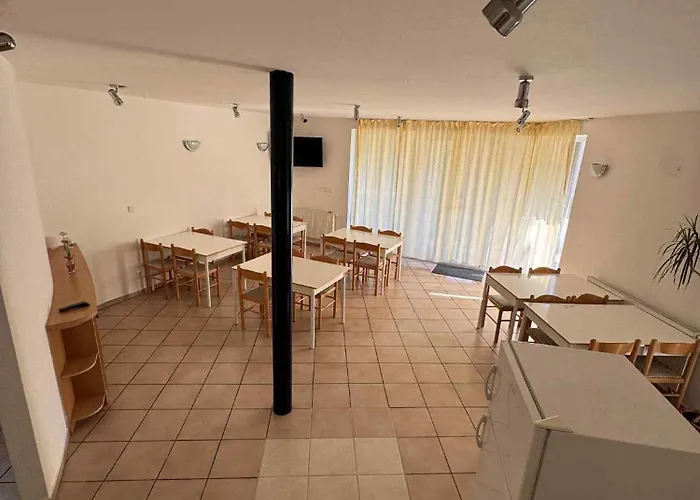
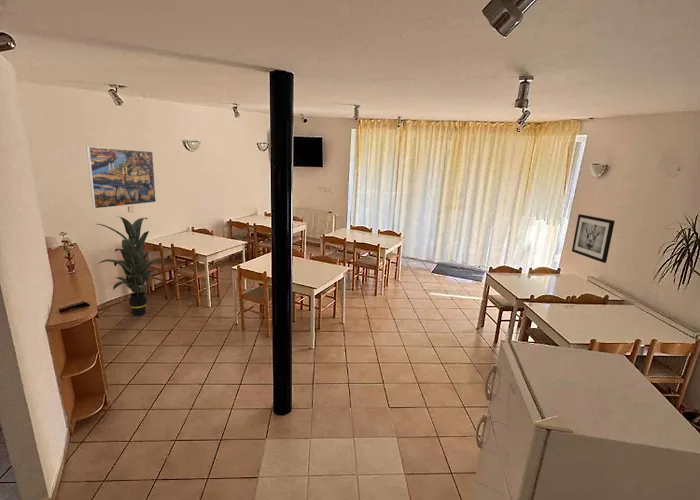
+ wall art (591, 237)
+ indoor plant (130, 265)
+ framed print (125, 177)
